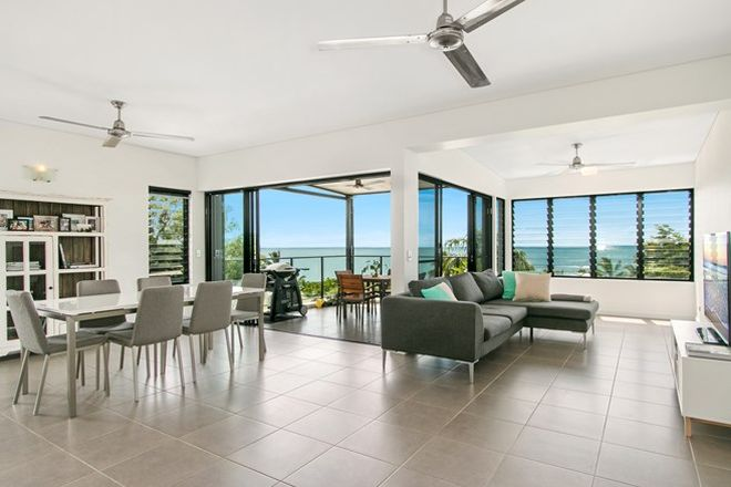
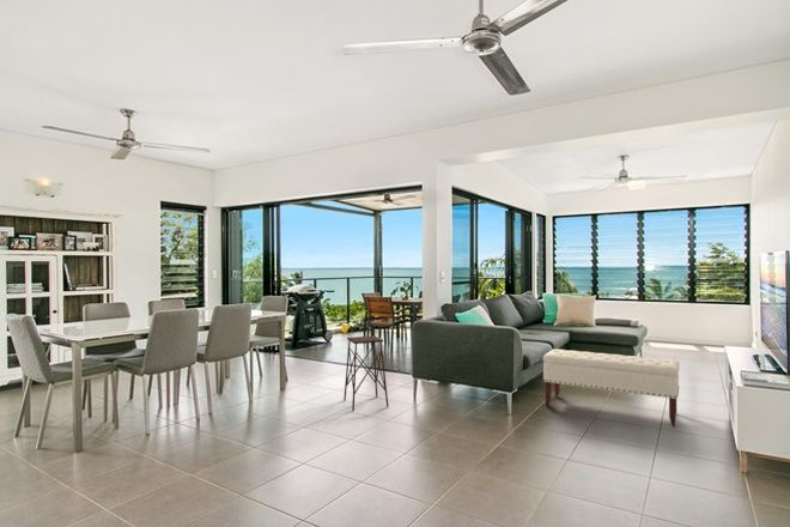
+ bench (608, 382)
+ side table (366, 371)
